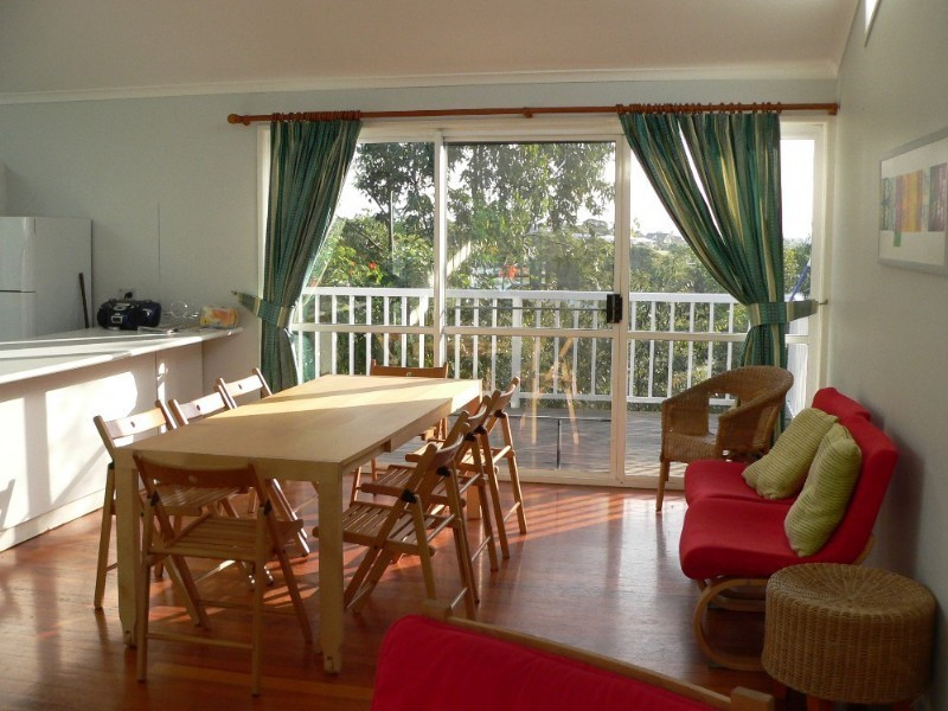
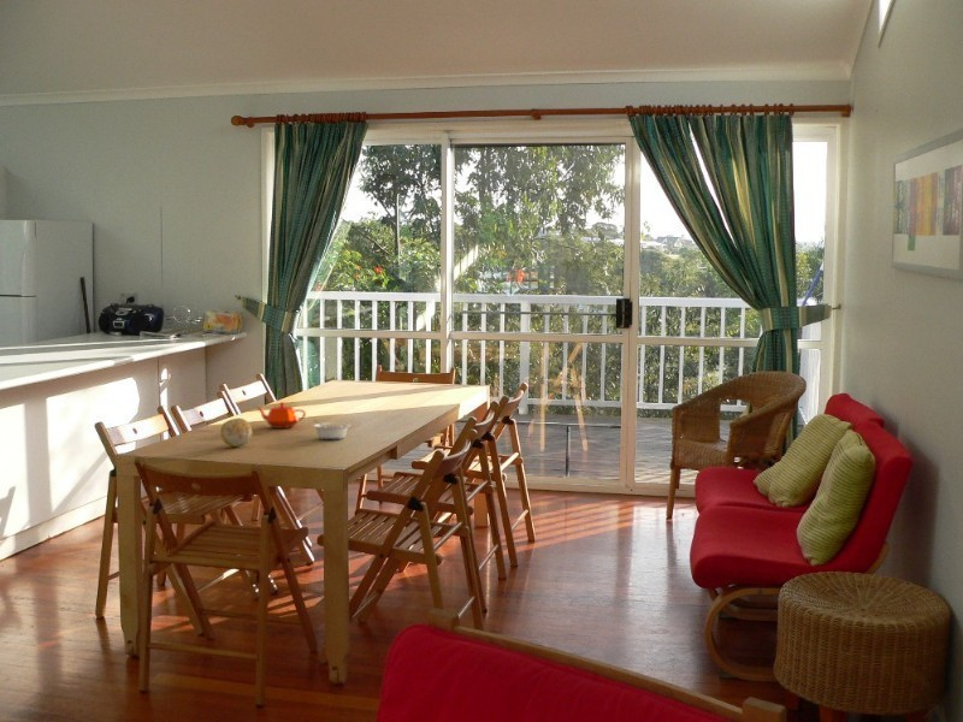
+ legume (330, 430)
+ fruit (236, 432)
+ teapot (280, 414)
